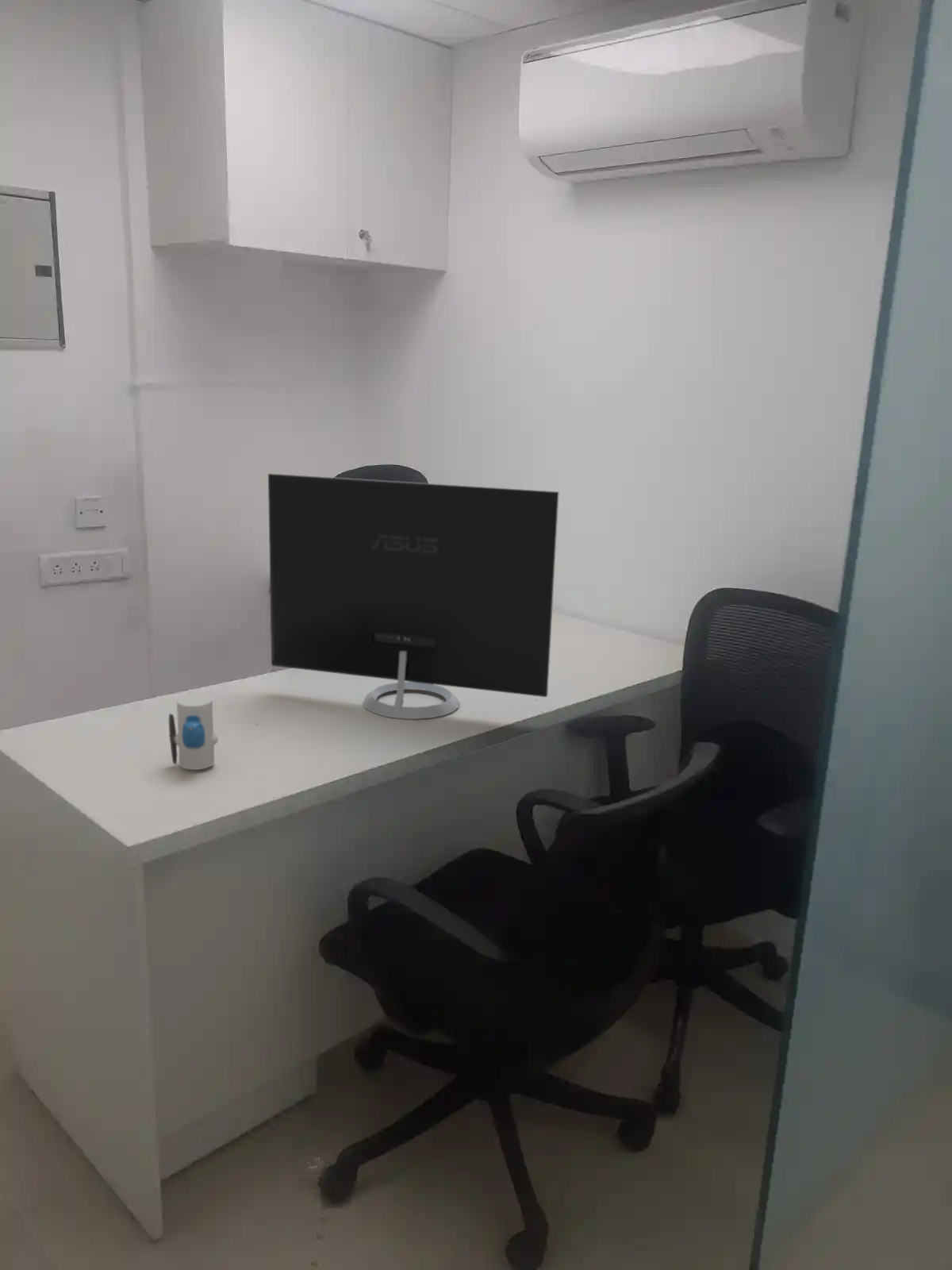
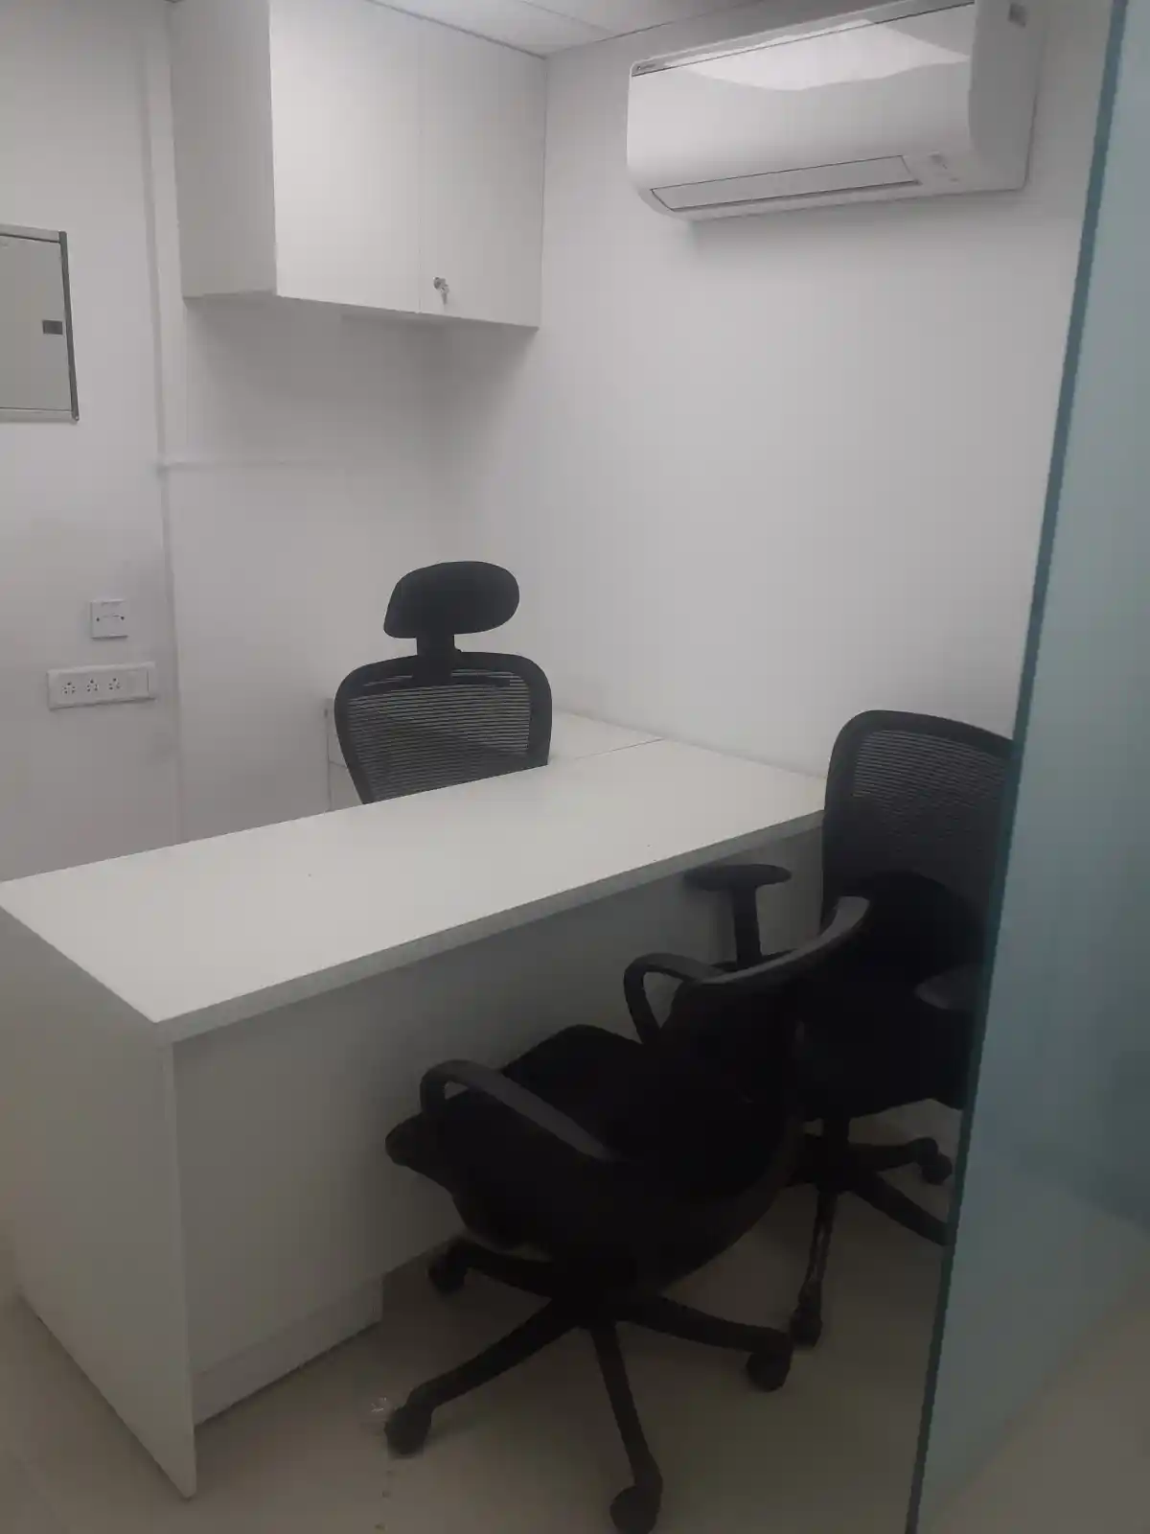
- monitor (413, 595)
- toy (192, 735)
